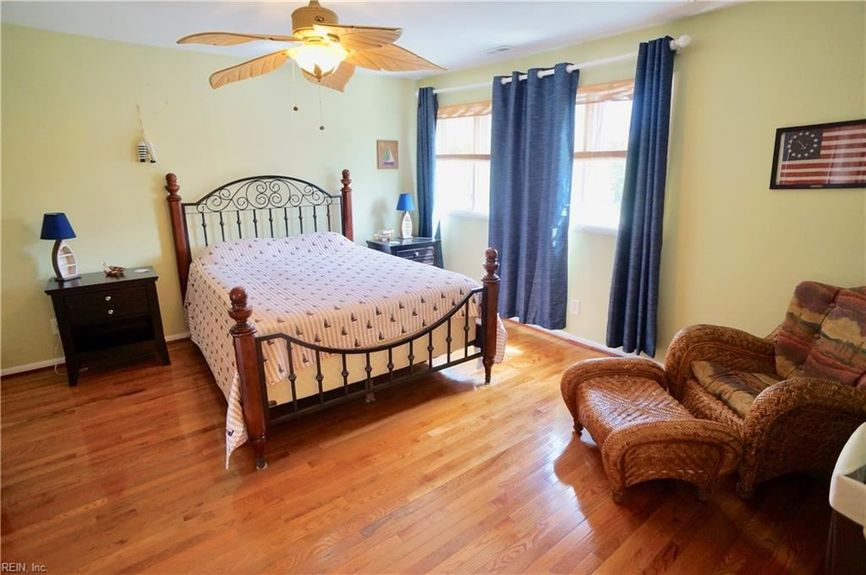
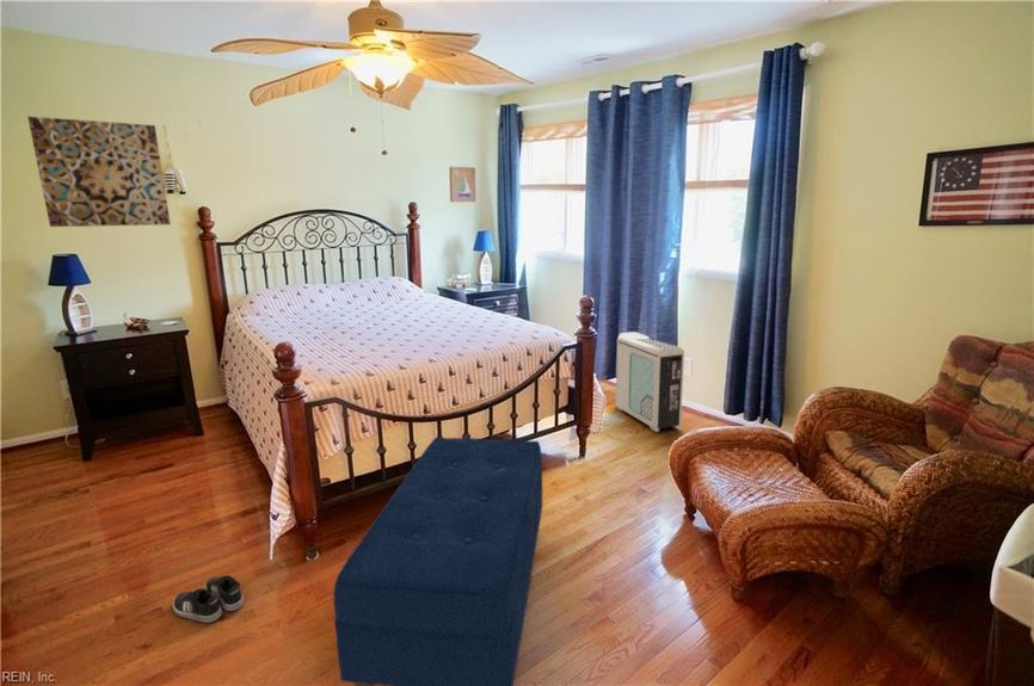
+ bench (463, 554)
+ wall art (104, 174)
+ shoe (208, 591)
+ air purifier (647, 379)
